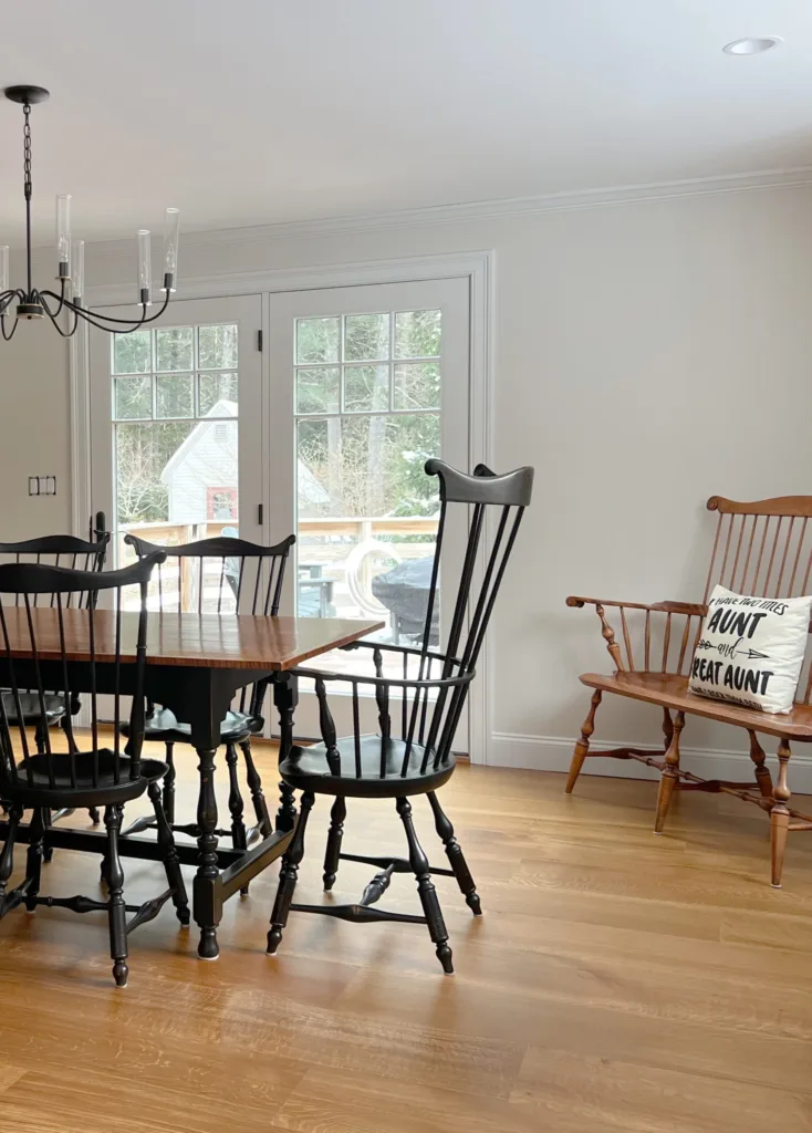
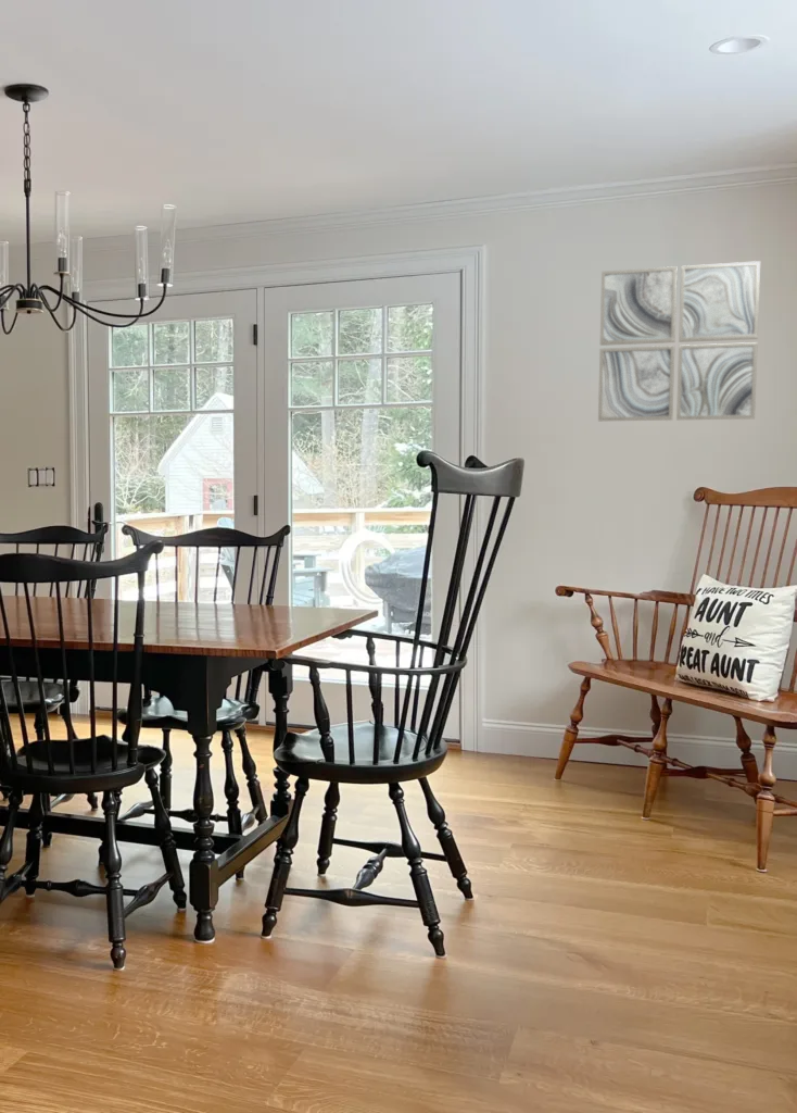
+ wall art (679, 341)
